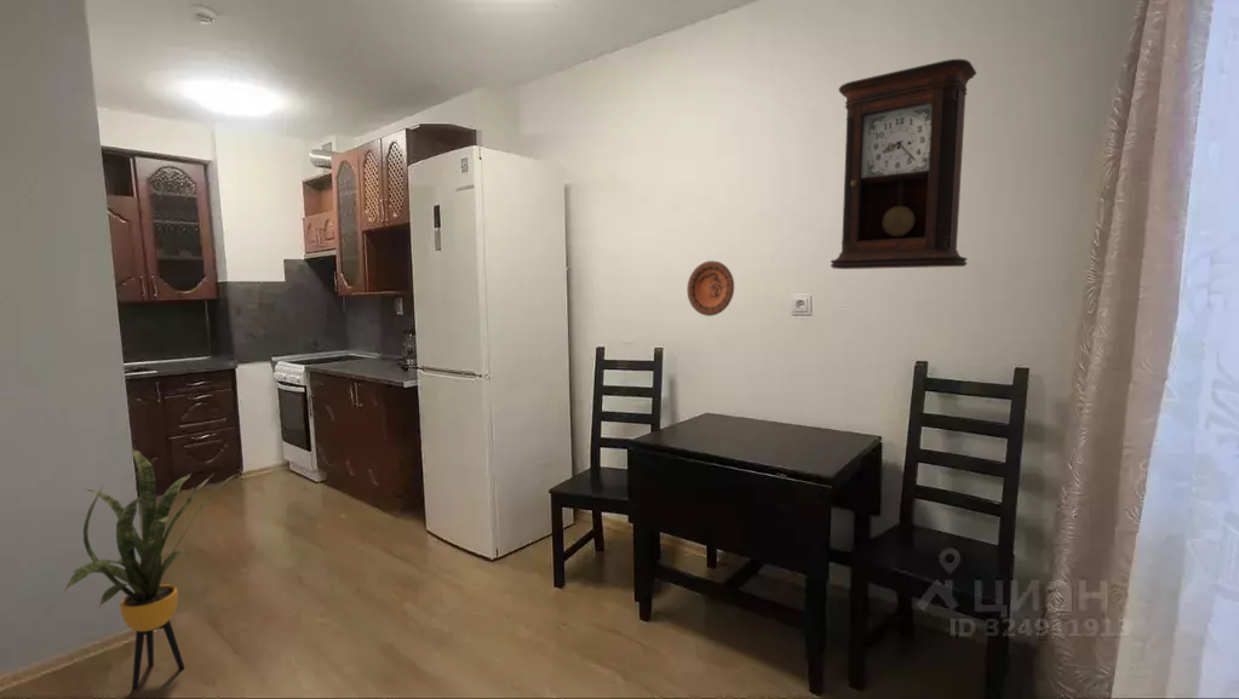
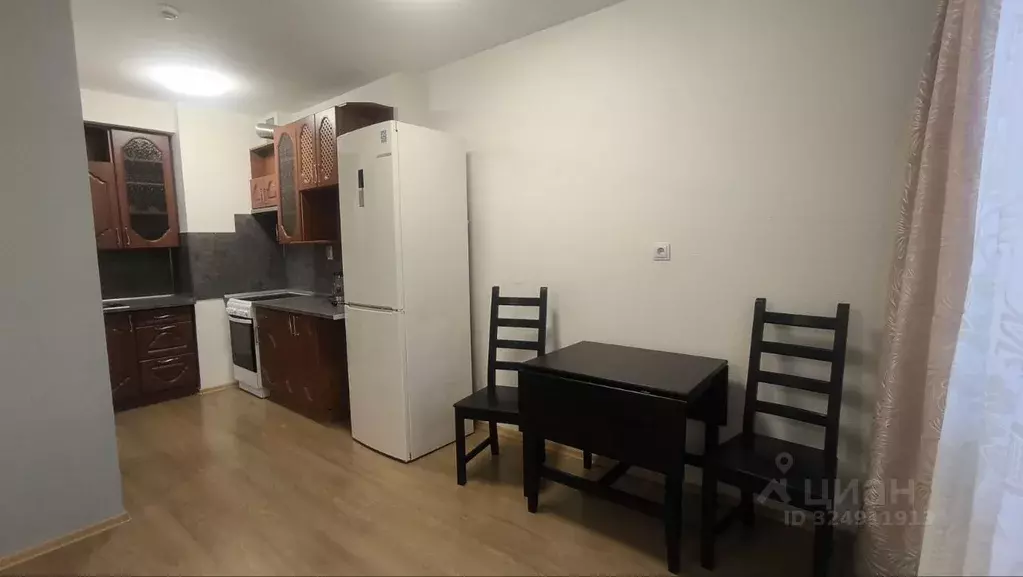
- pendulum clock (897, 173)
- house plant (157, 566)
- decorative plate (710, 288)
